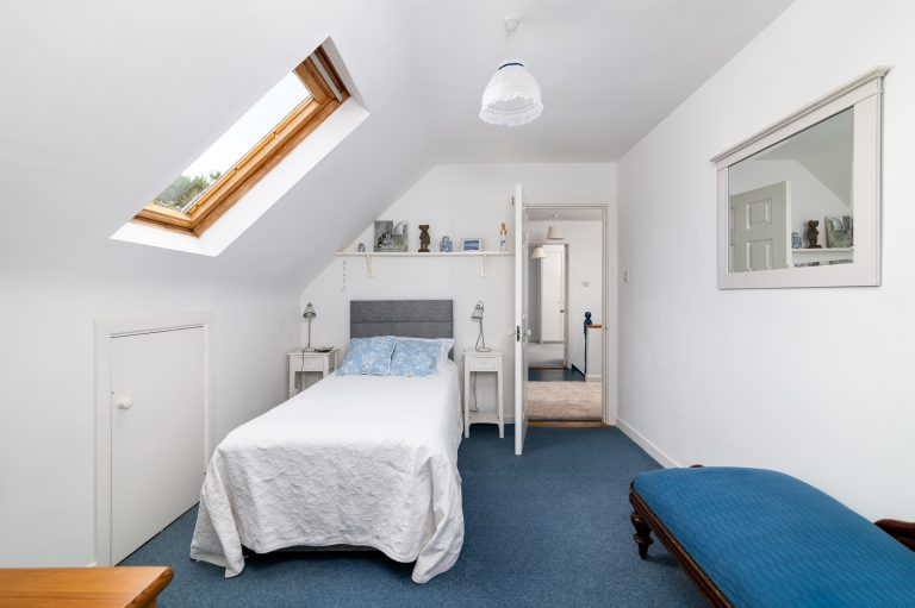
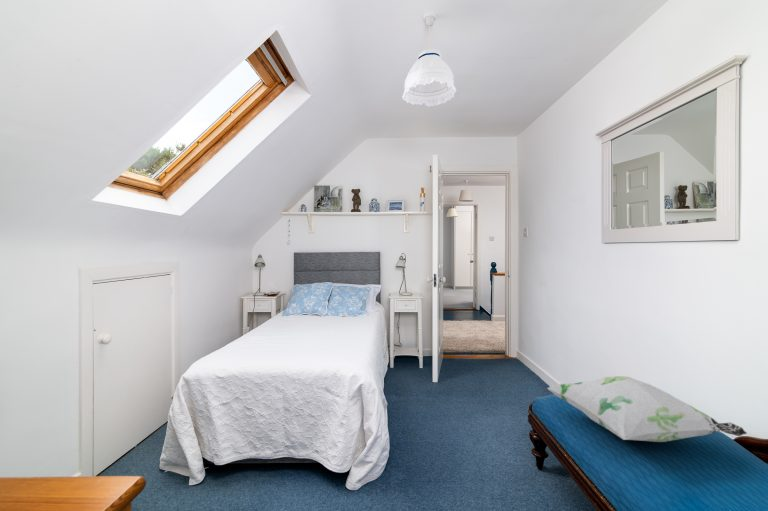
+ decorative pillow (633, 407)
